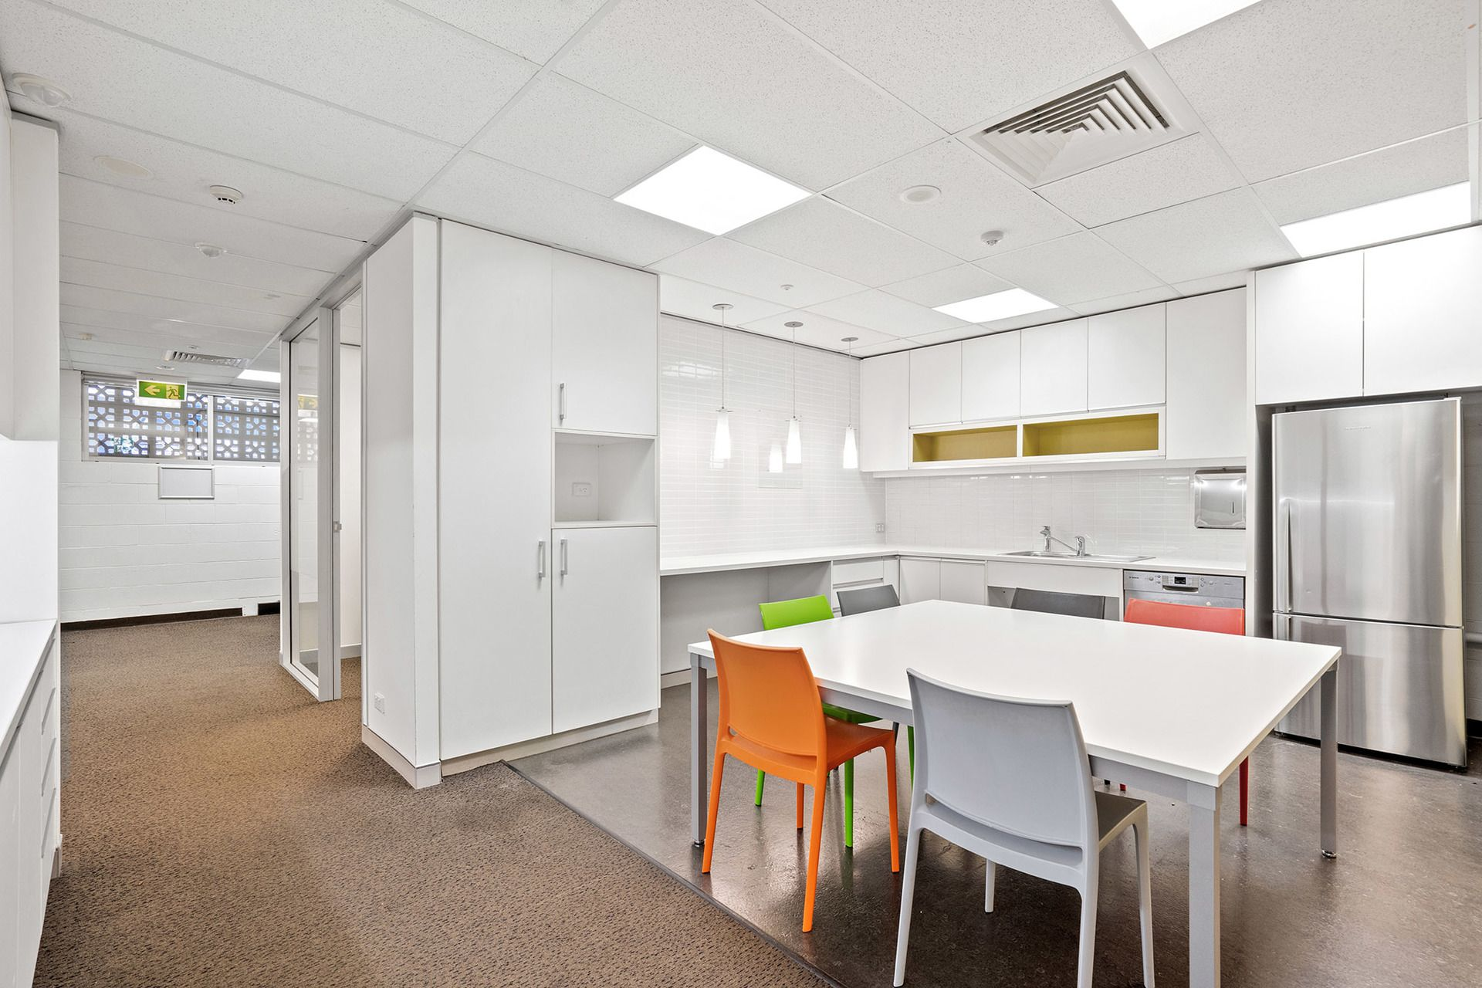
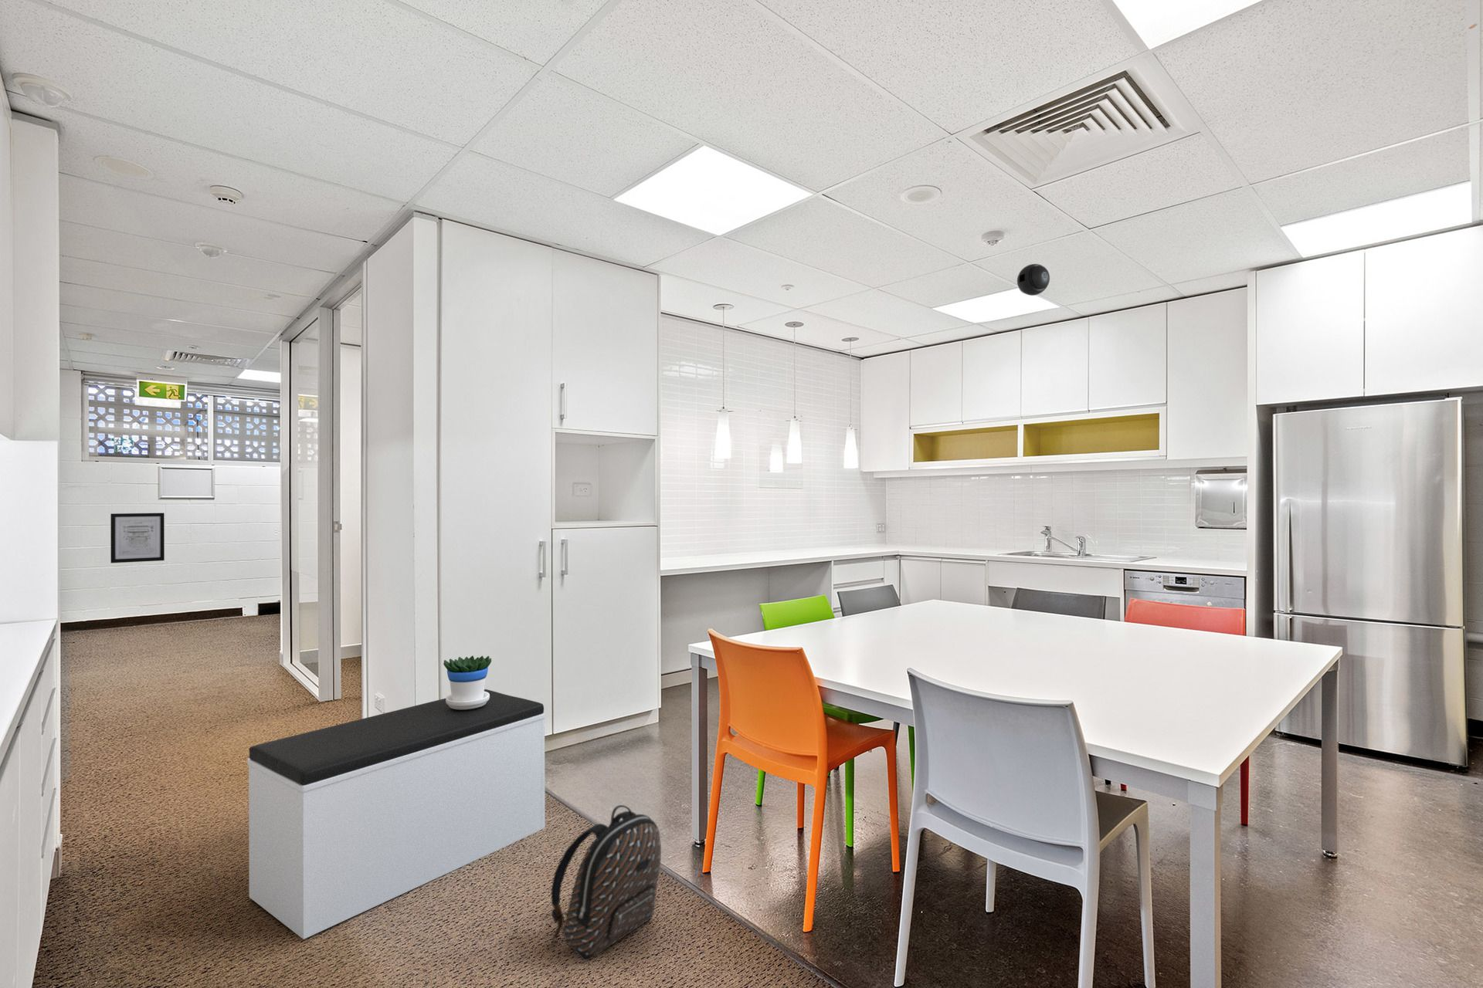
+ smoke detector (1033, 279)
+ bench (410, 791)
+ backpack (610, 869)
+ flowerpot (468, 683)
+ wall art (138, 537)
